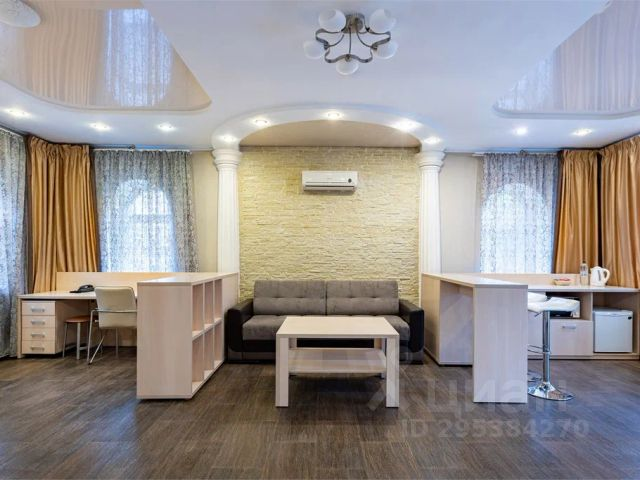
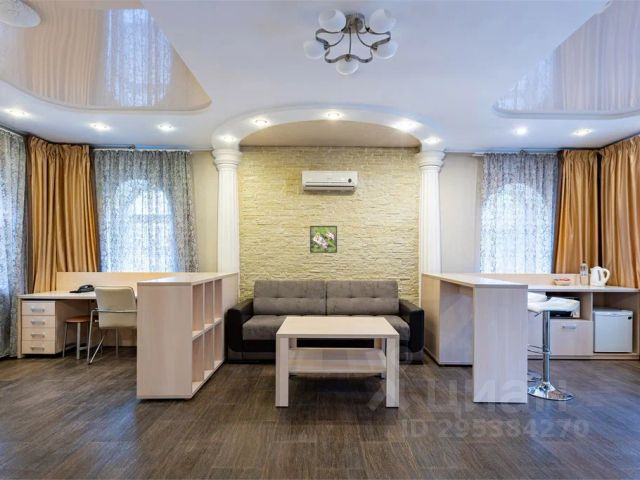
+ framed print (323, 239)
